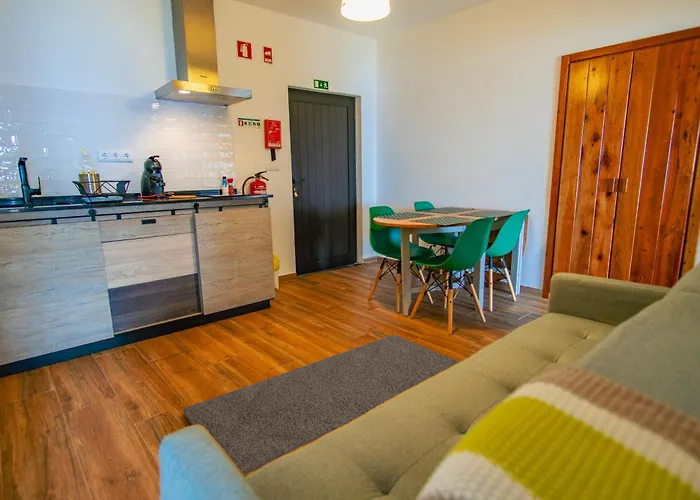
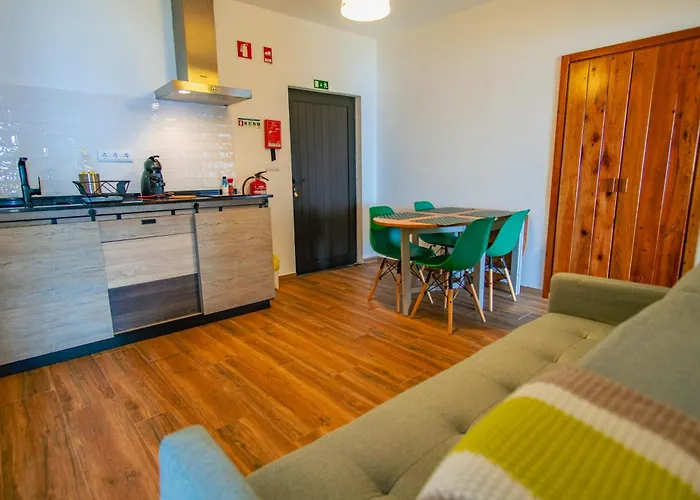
- rug (337, 385)
